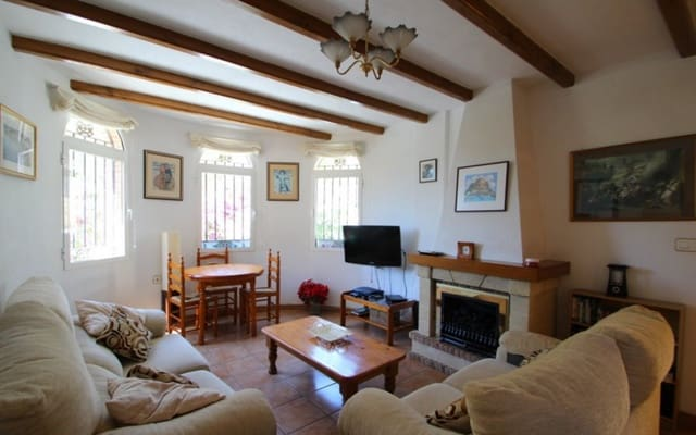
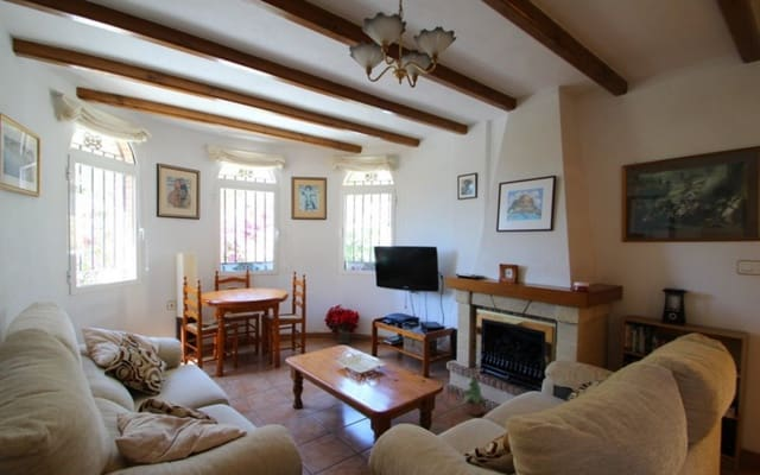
+ potted plant (473, 391)
